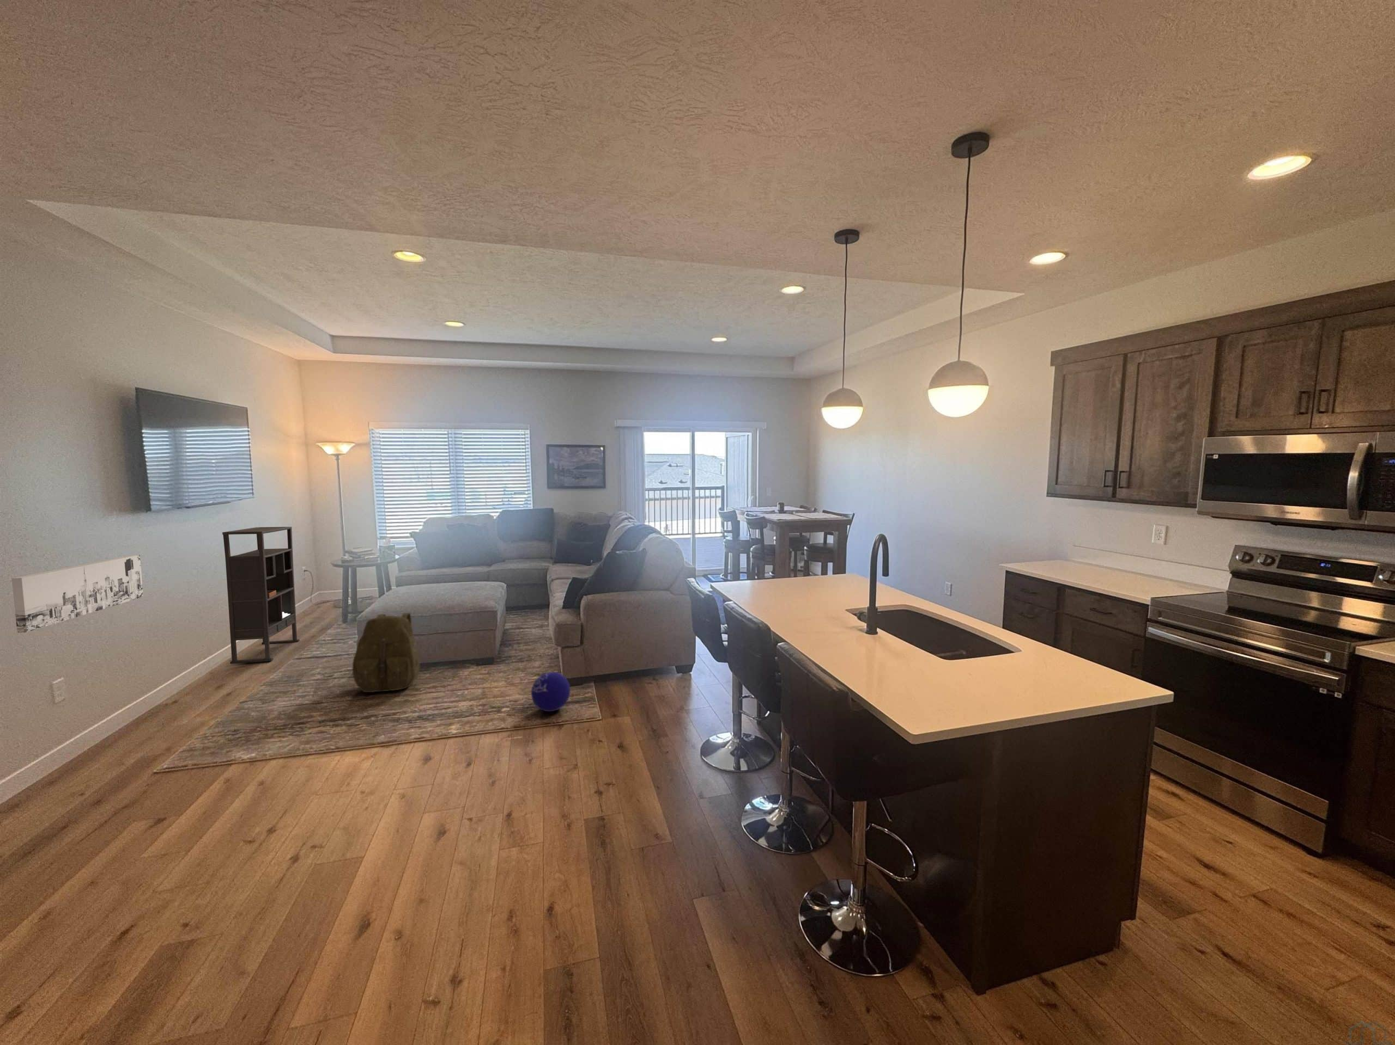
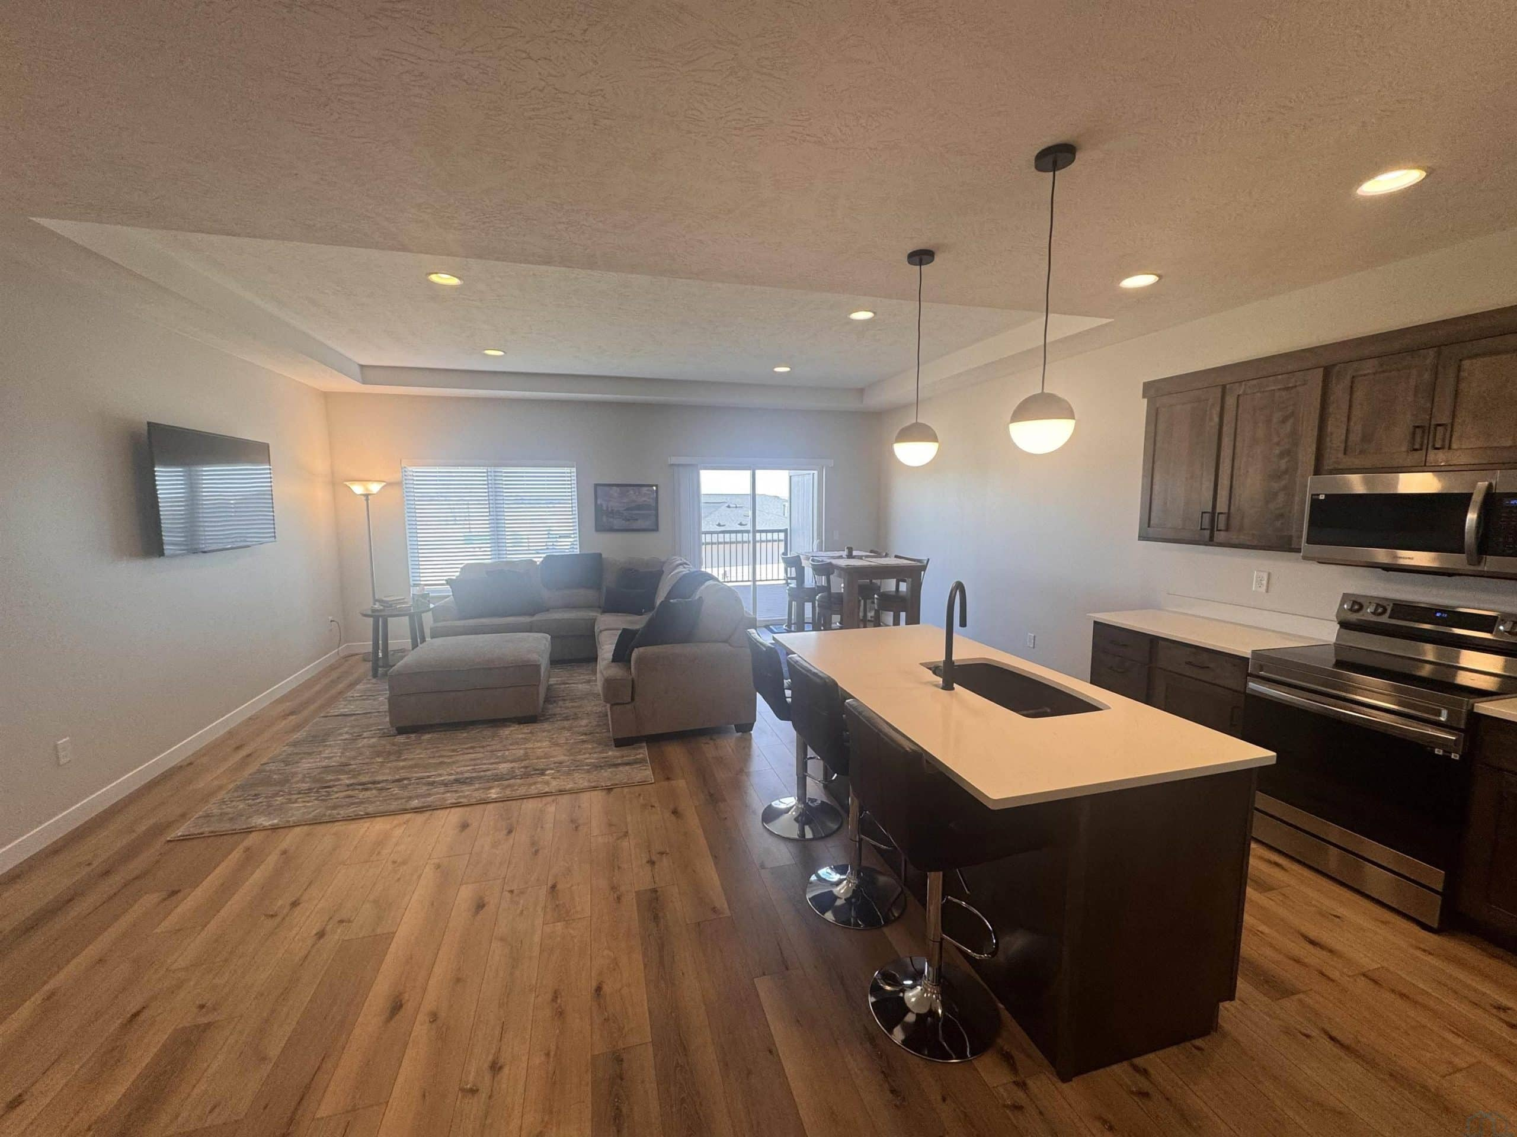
- ball (550, 692)
- backpack (389, 651)
- wall art (86, 588)
- bookshelf (264, 591)
